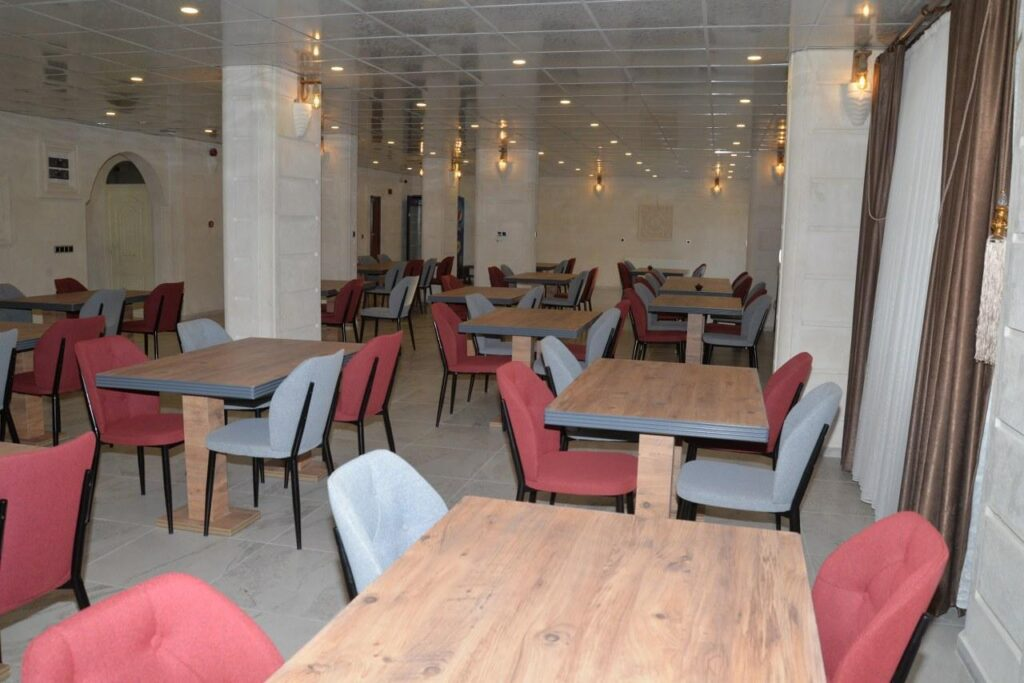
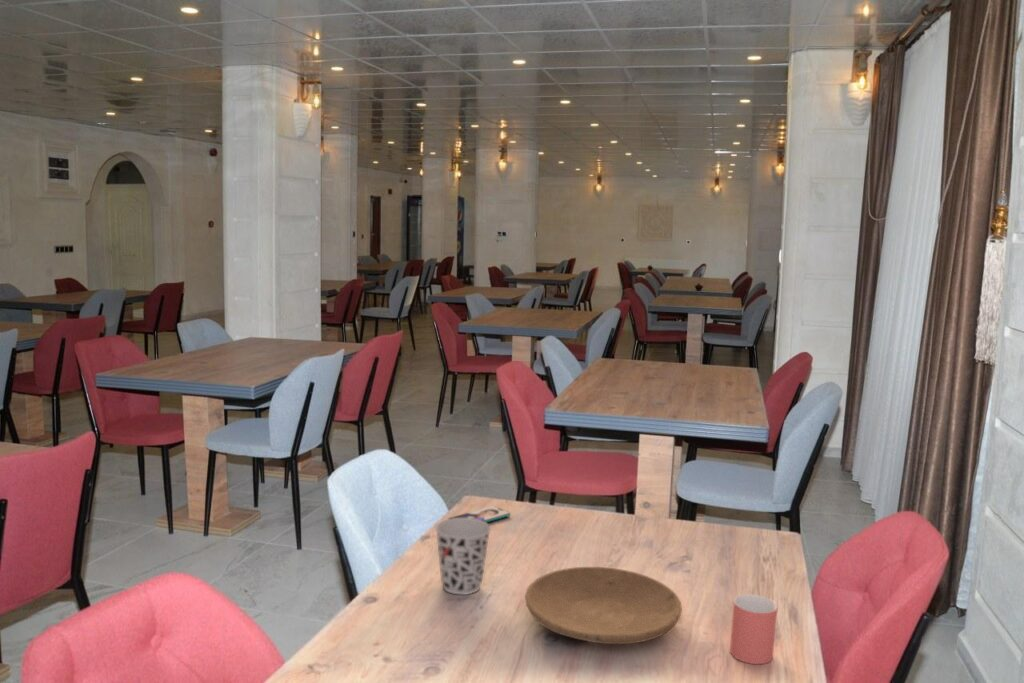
+ smartphone (479, 517)
+ plate (602, 610)
+ cup (758, 625)
+ cup (462, 557)
